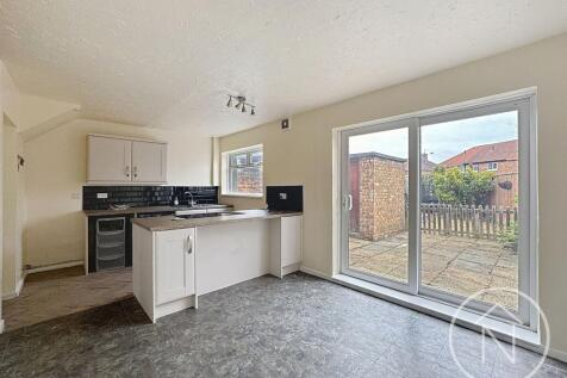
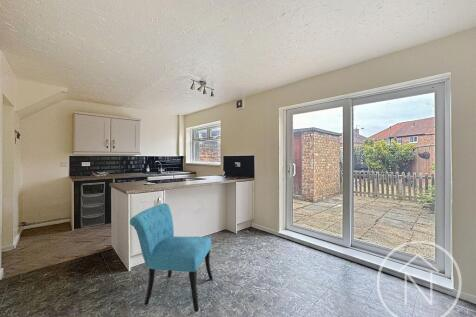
+ chair (174, 250)
